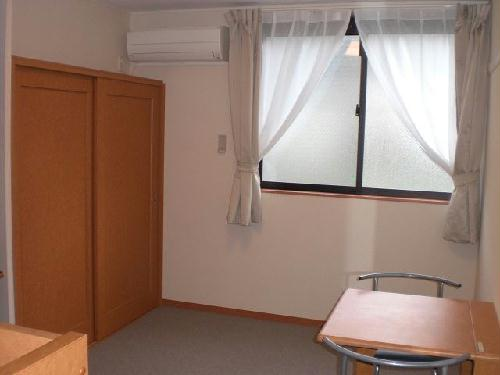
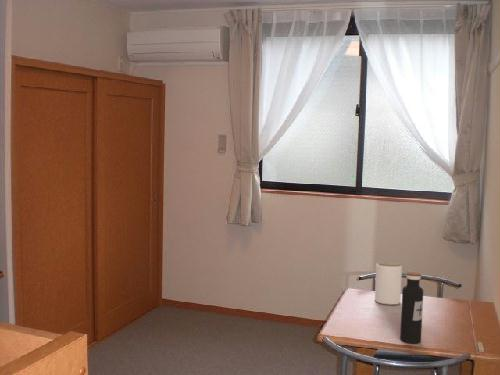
+ jar (388, 282)
+ water bottle (412, 307)
